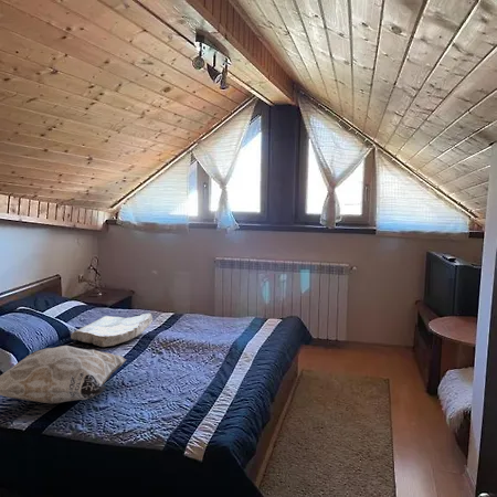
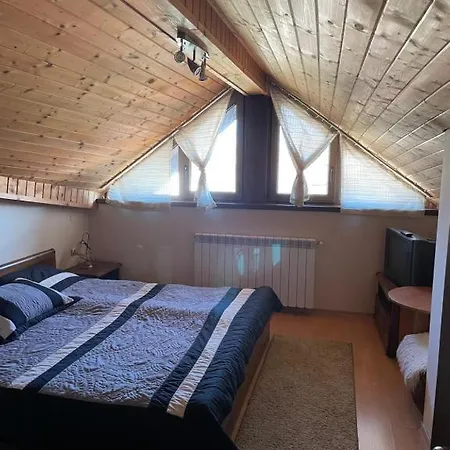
- decorative pillow (61, 373)
- cushion (112, 328)
